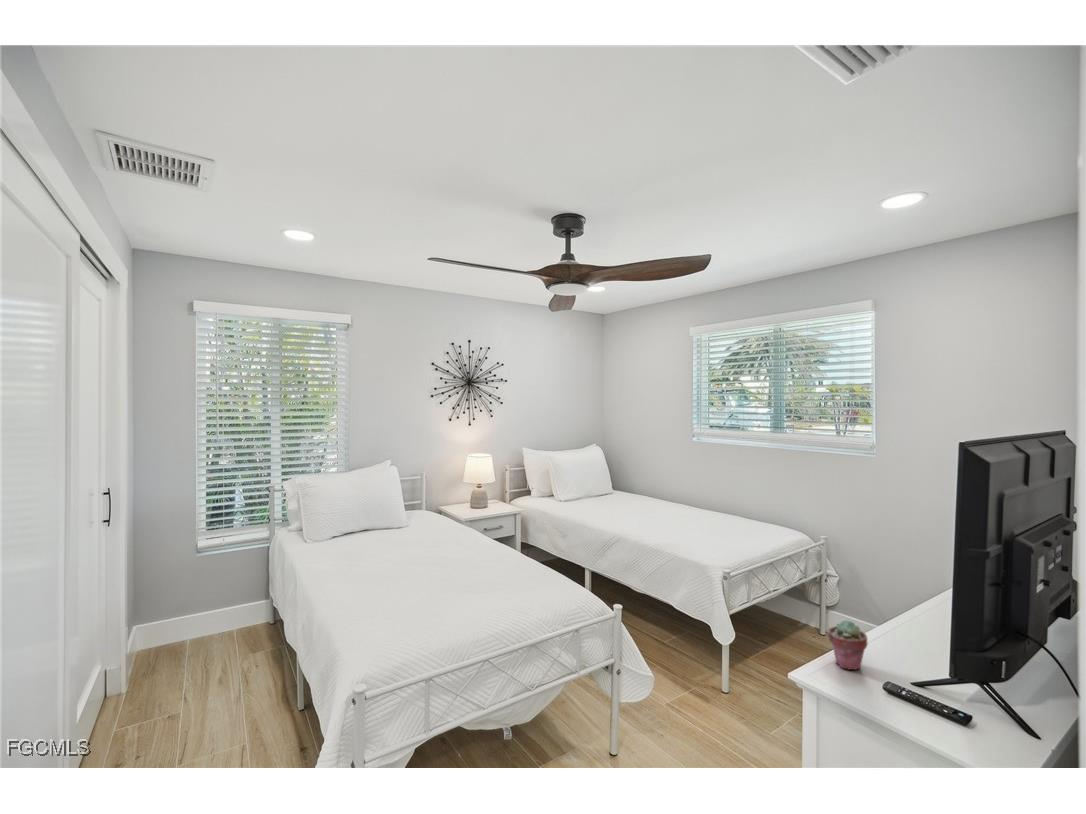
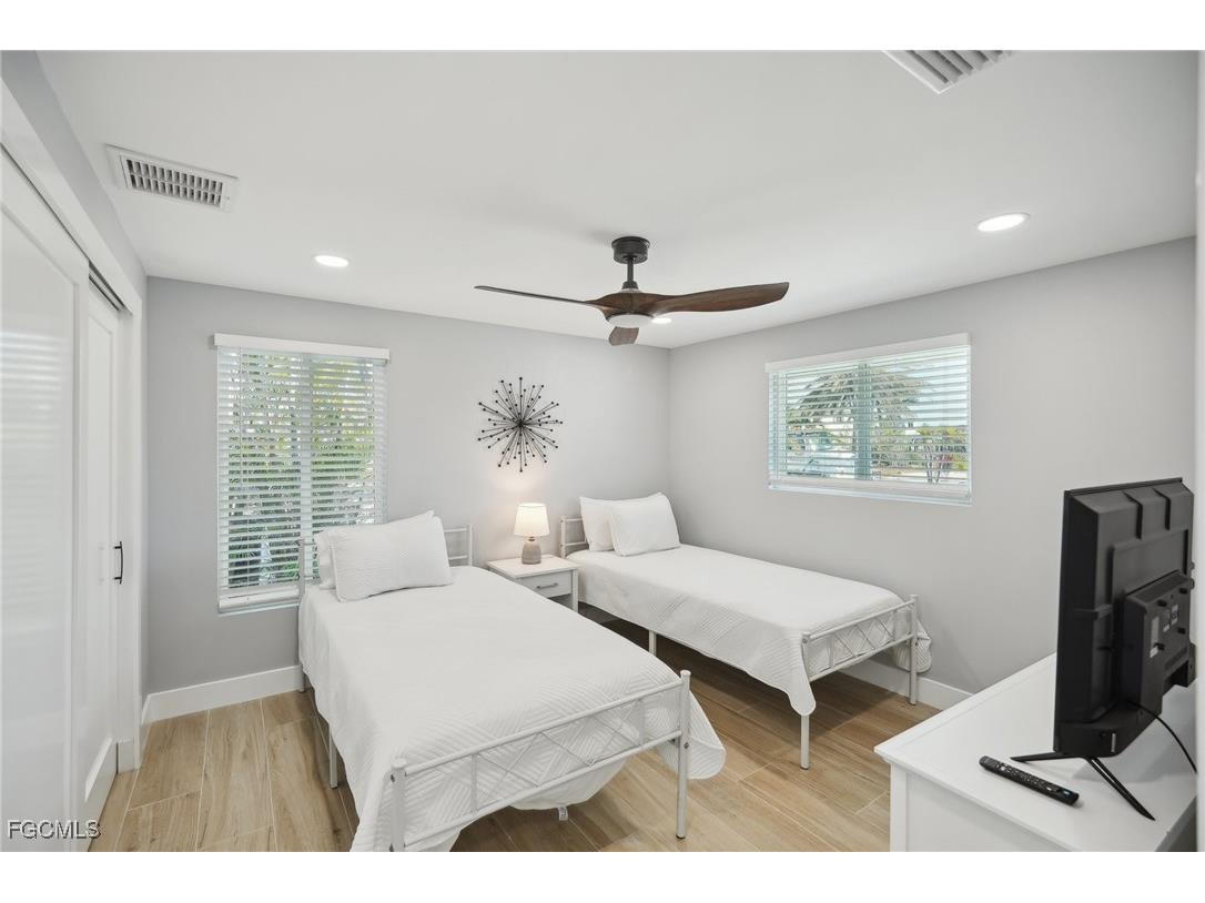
- potted succulent (847, 642)
